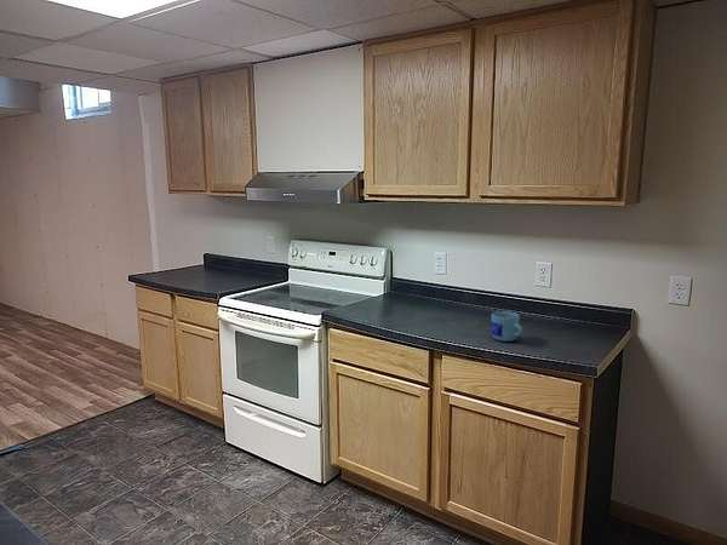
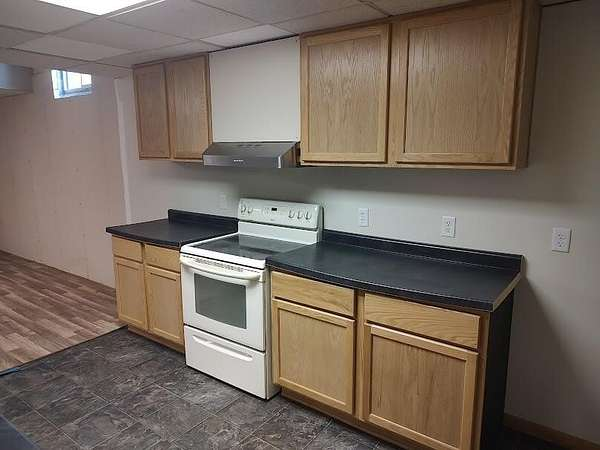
- mug (508, 327)
